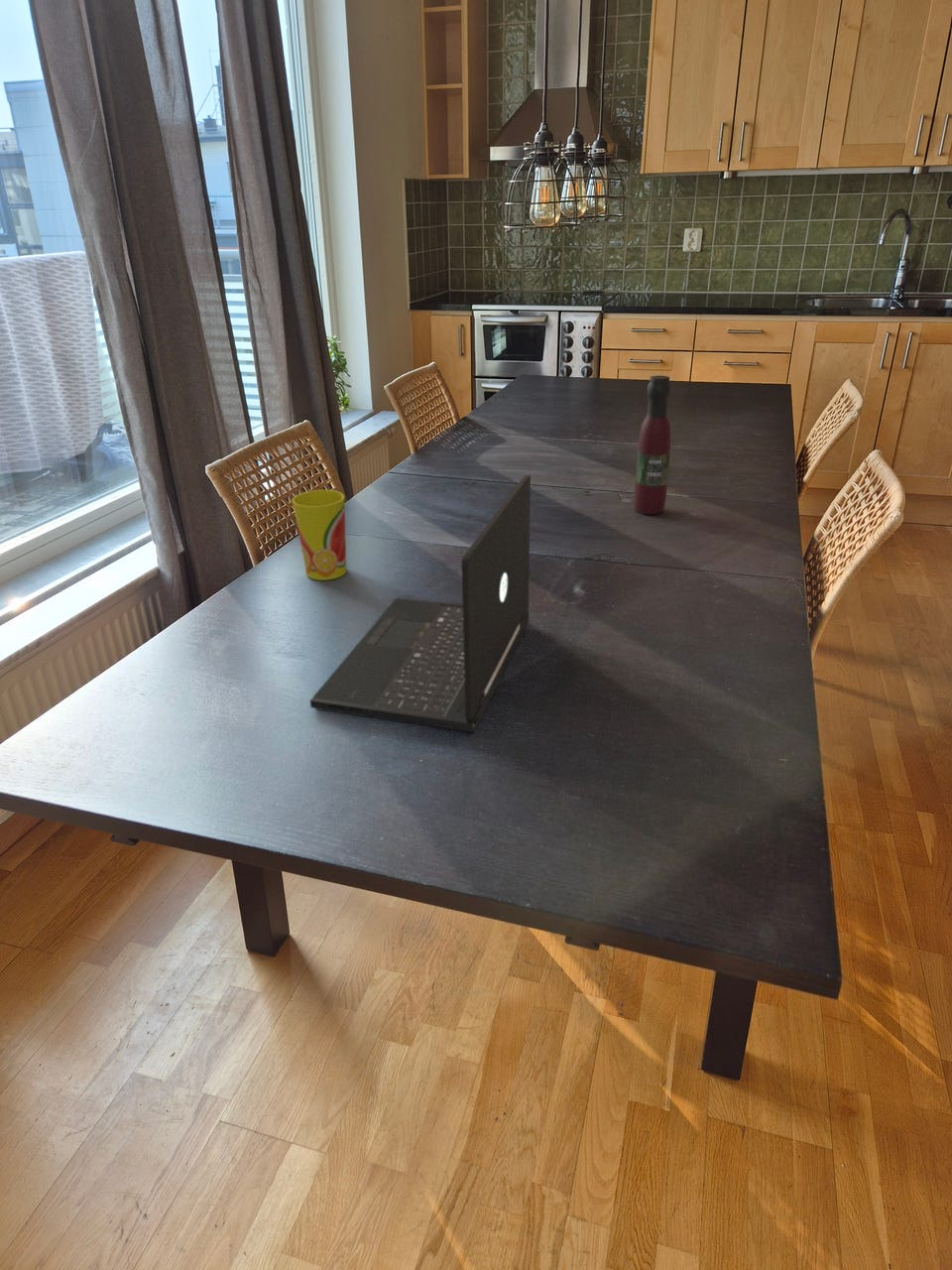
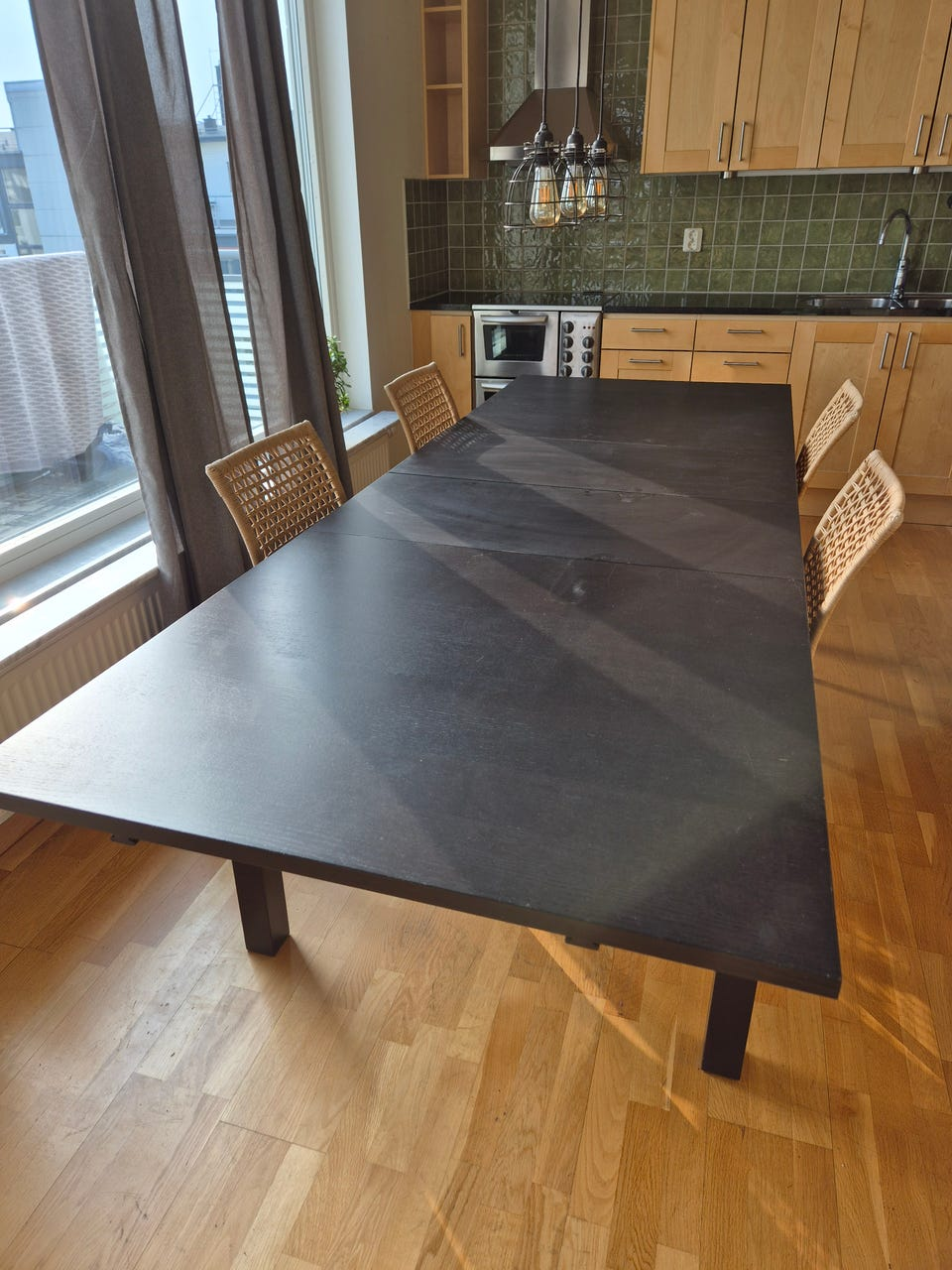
- laptop (425, 600)
- cup (322, 536)
- wine bottle (654, 445)
